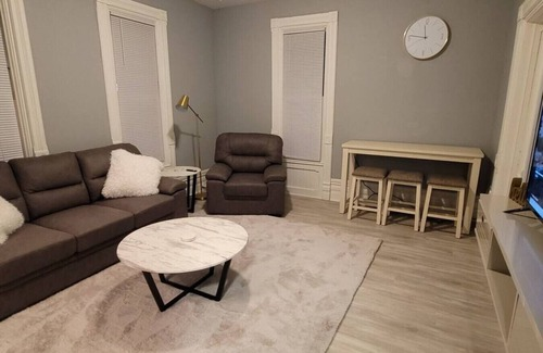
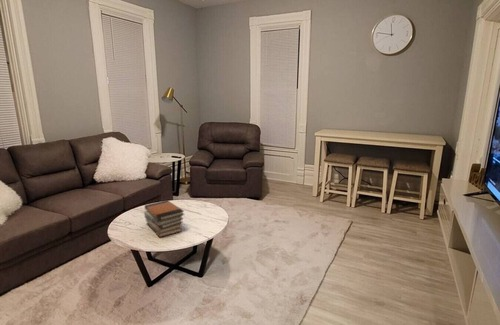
+ book stack (163, 217)
